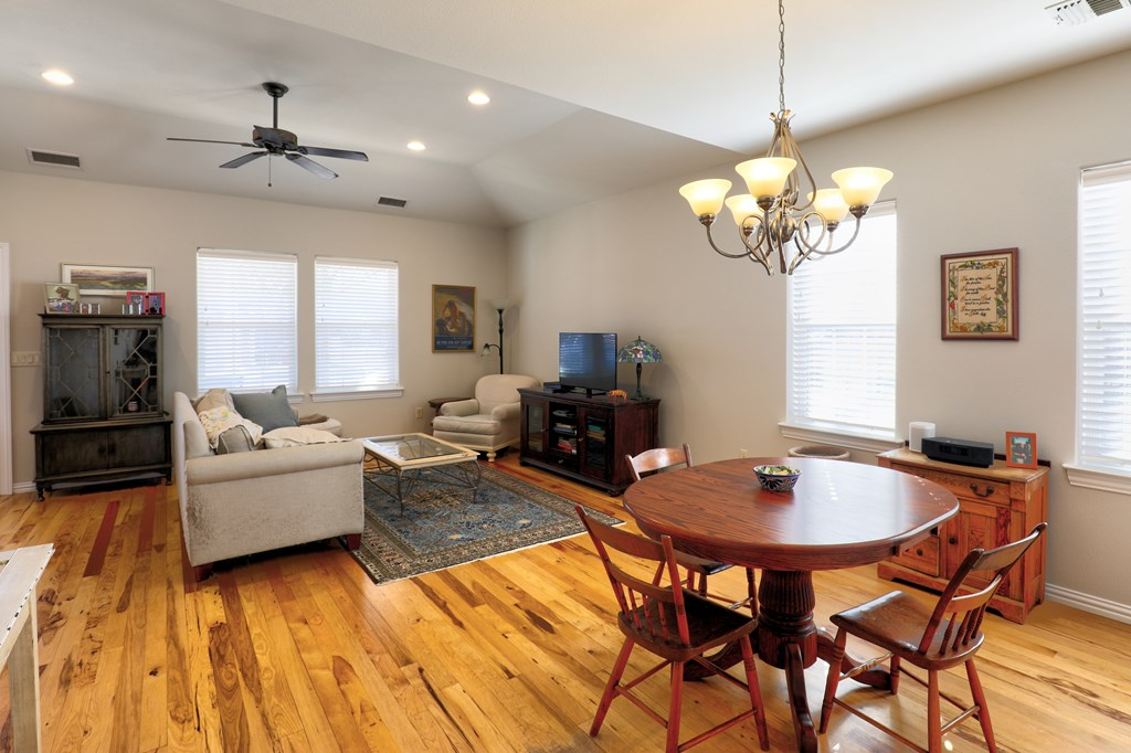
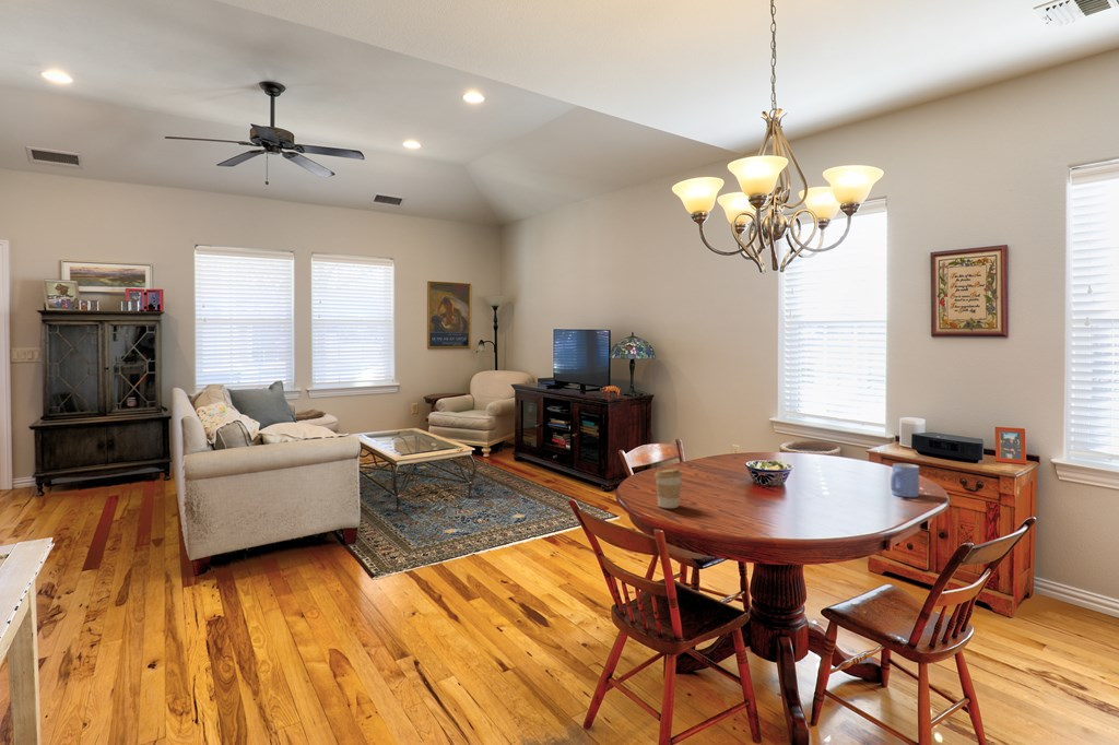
+ mug (900, 480)
+ coffee cup (668, 486)
